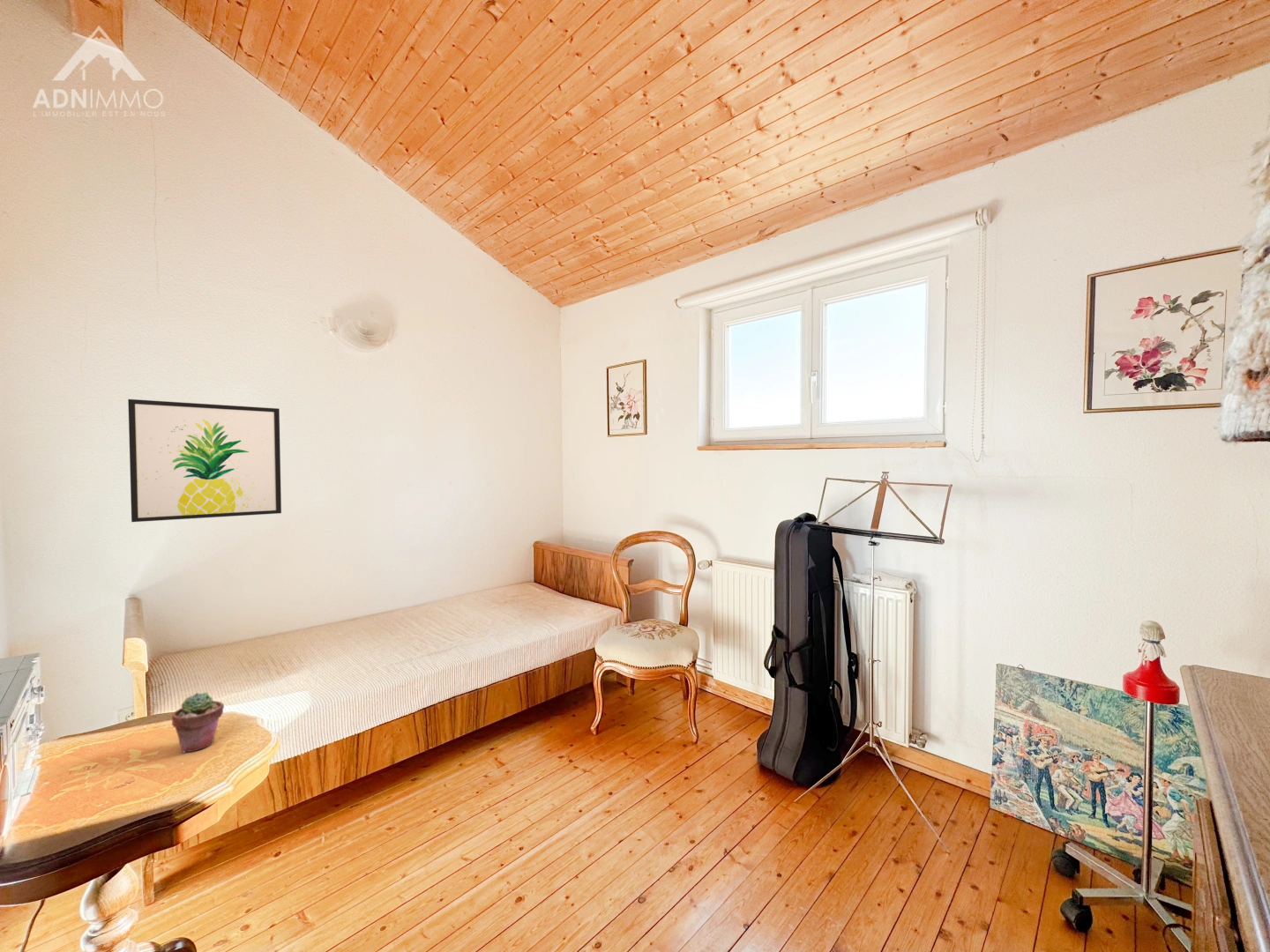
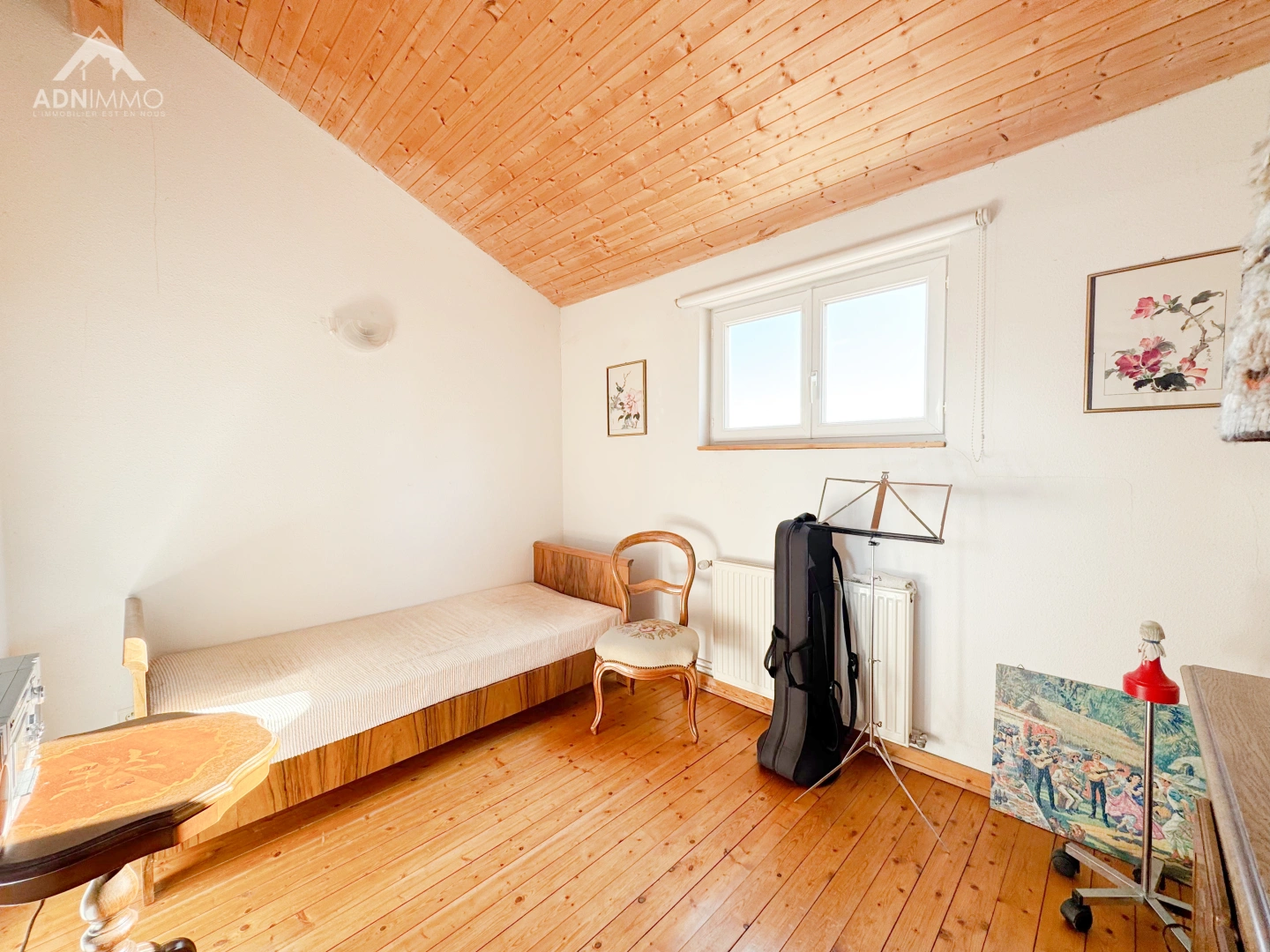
- wall art (211, 460)
- potted succulent (198, 719)
